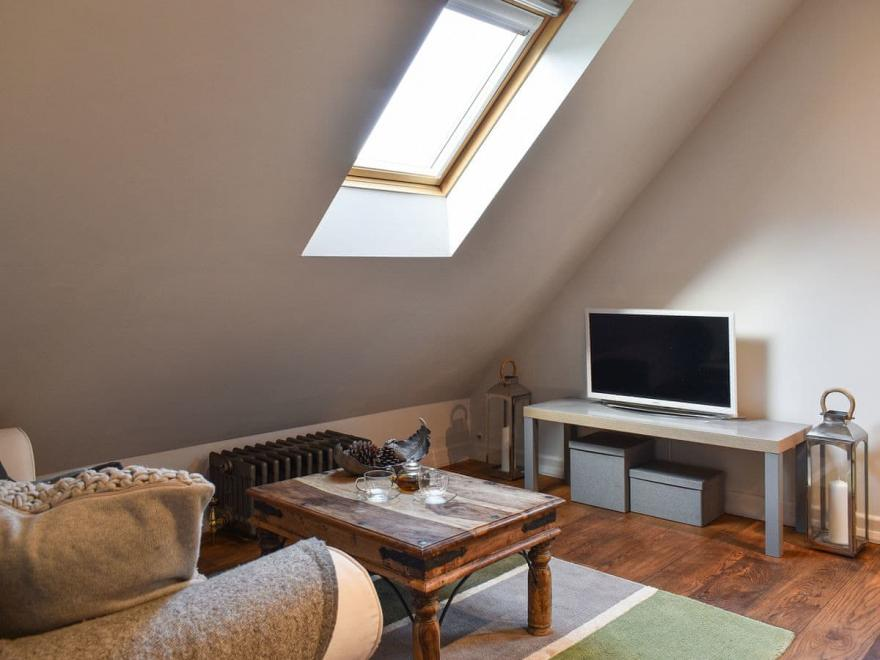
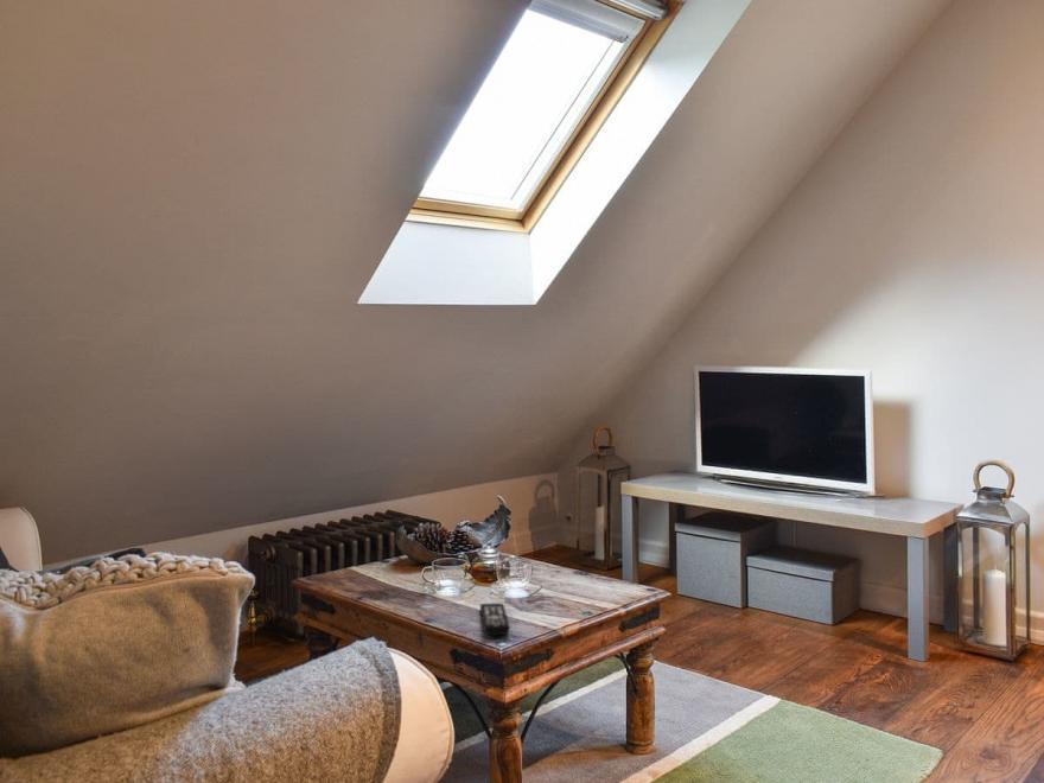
+ remote control (494, 618)
